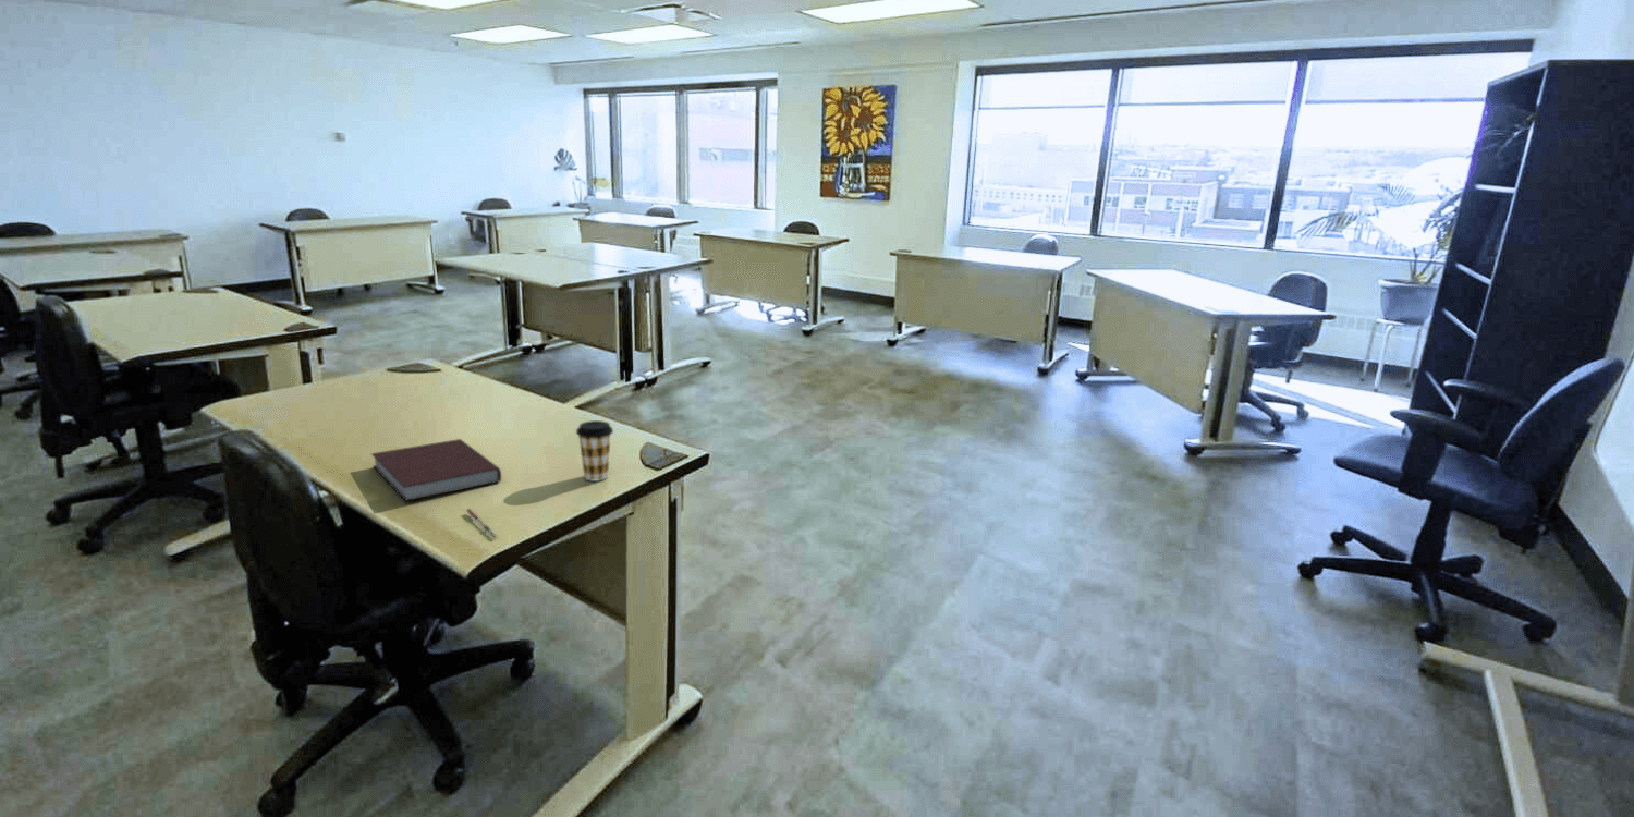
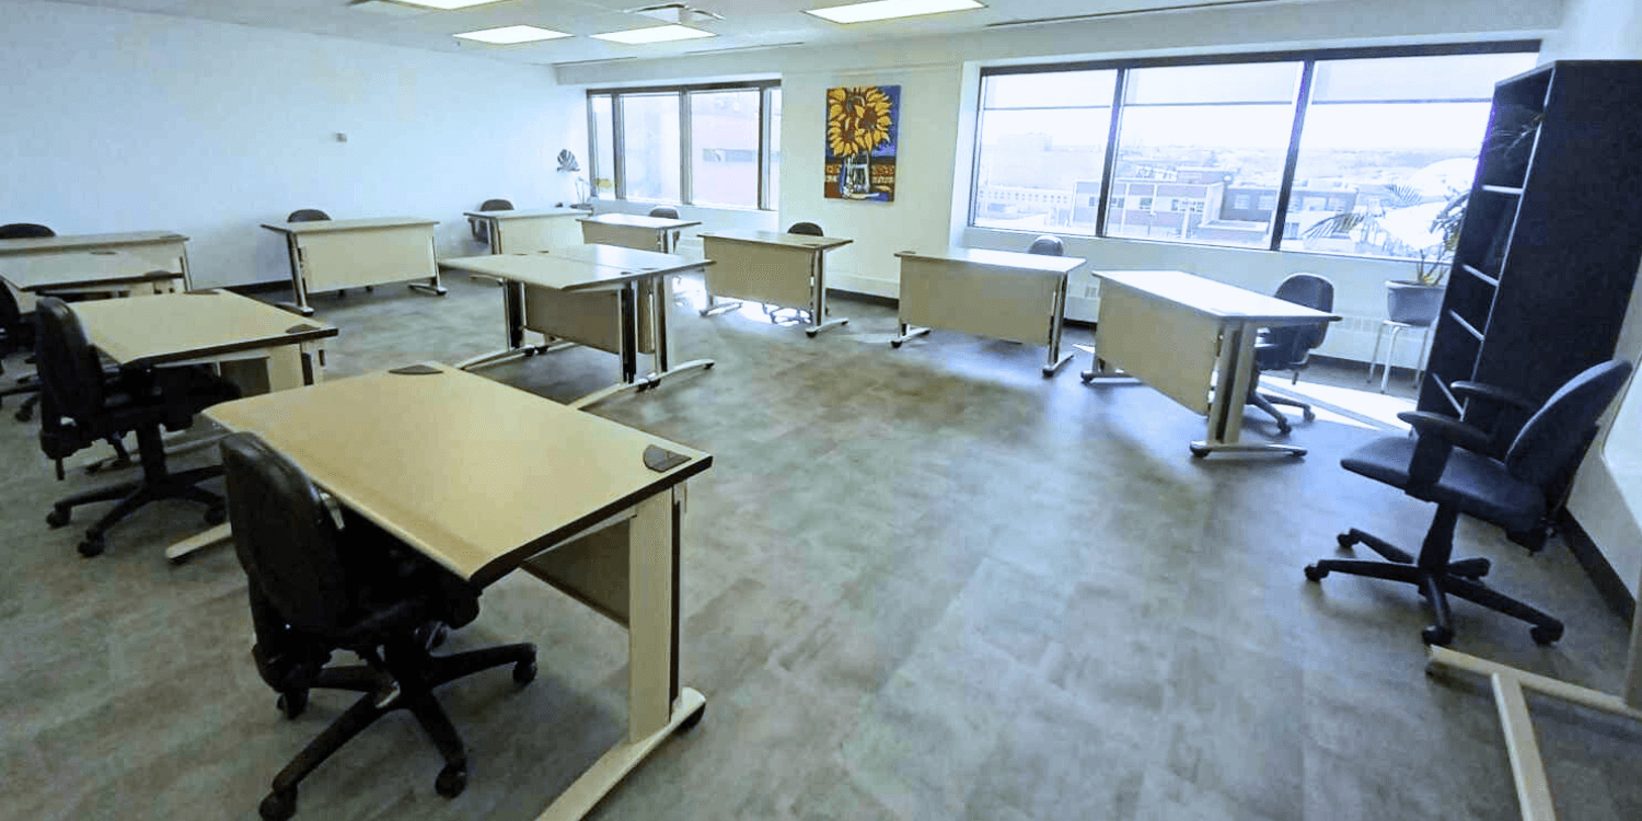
- coffee cup (595, 451)
- pen (481, 522)
- notebook (435, 466)
